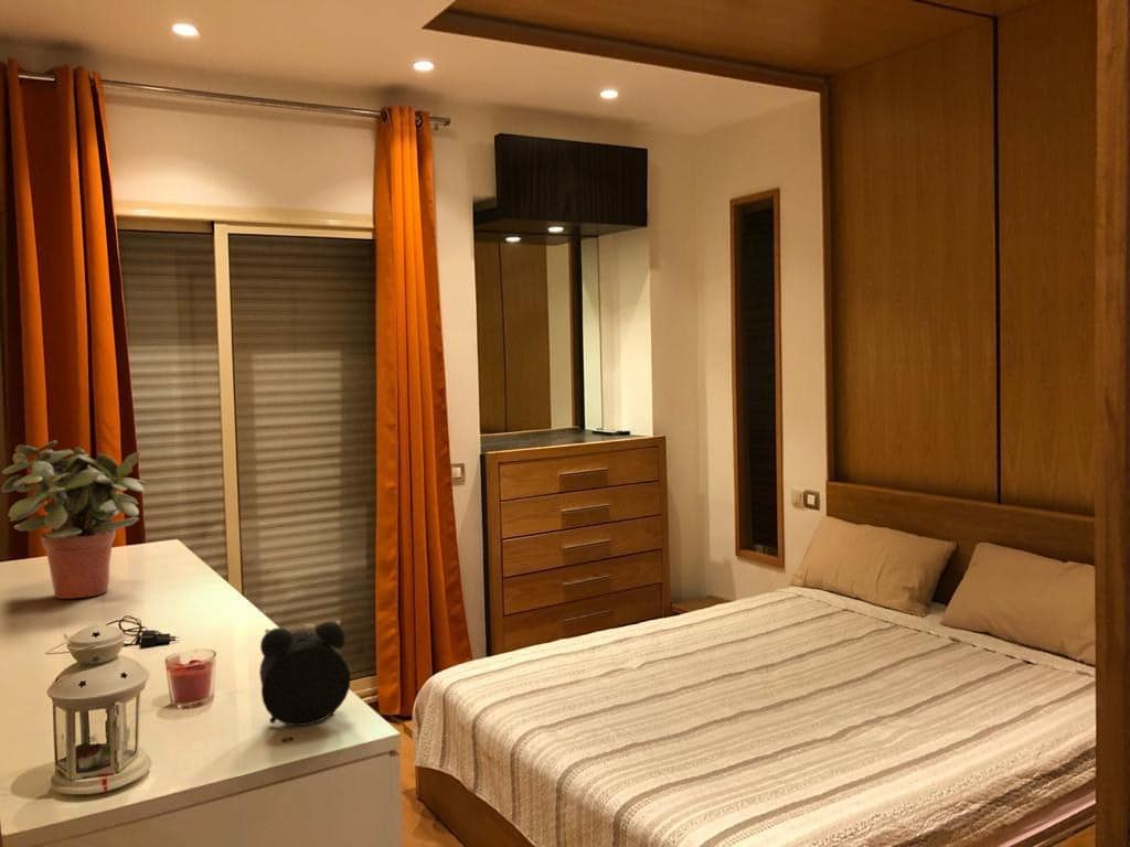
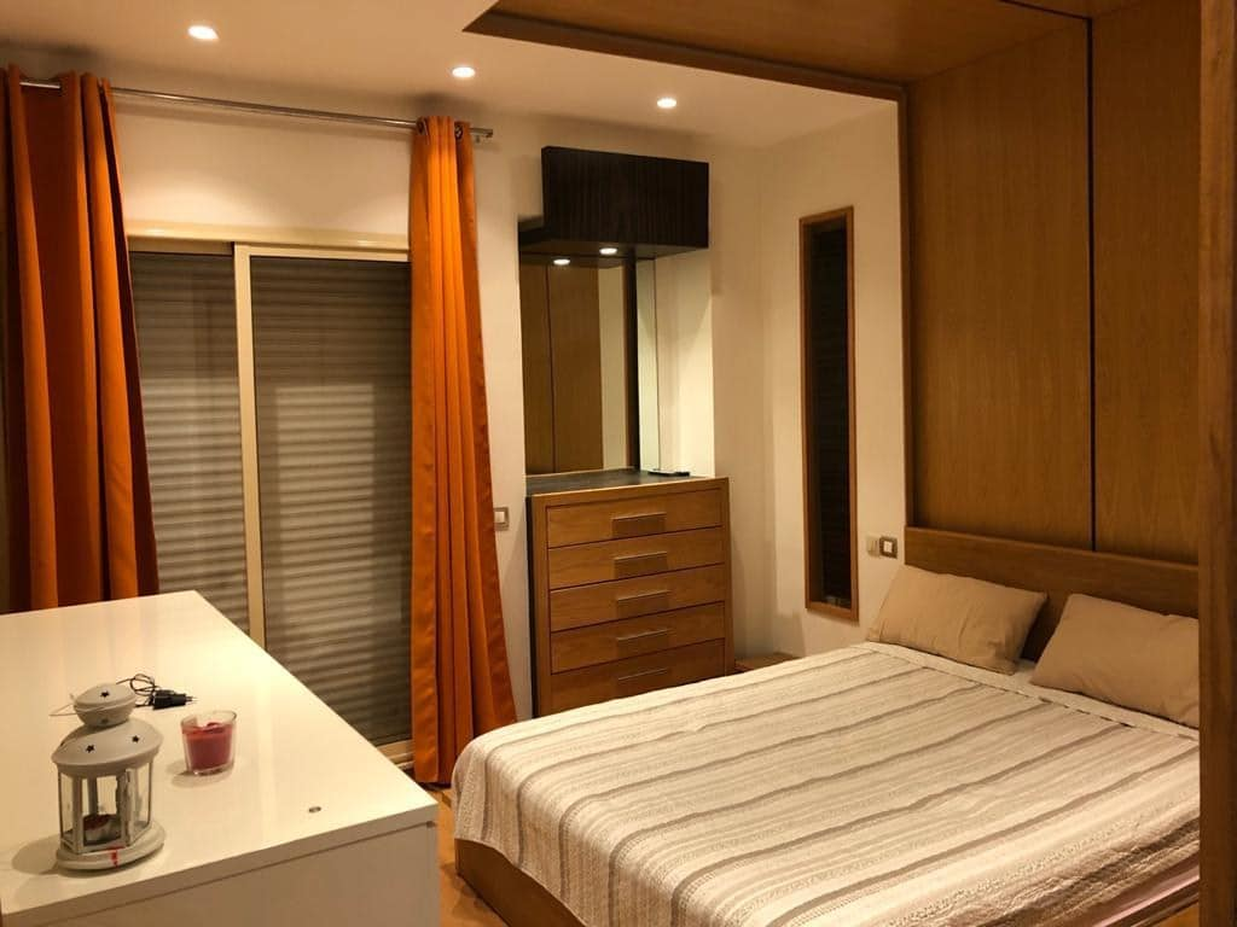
- alarm clock (302, 672)
- potted plant (78, 516)
